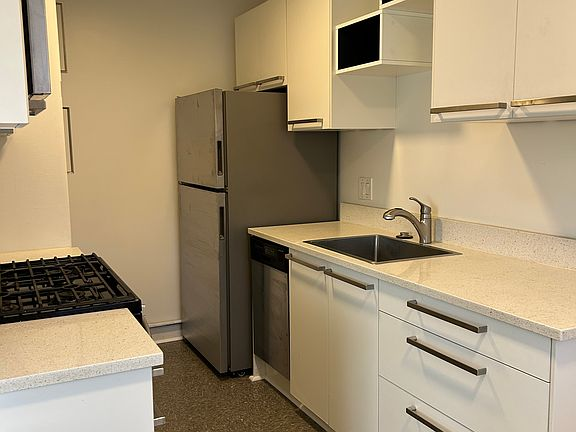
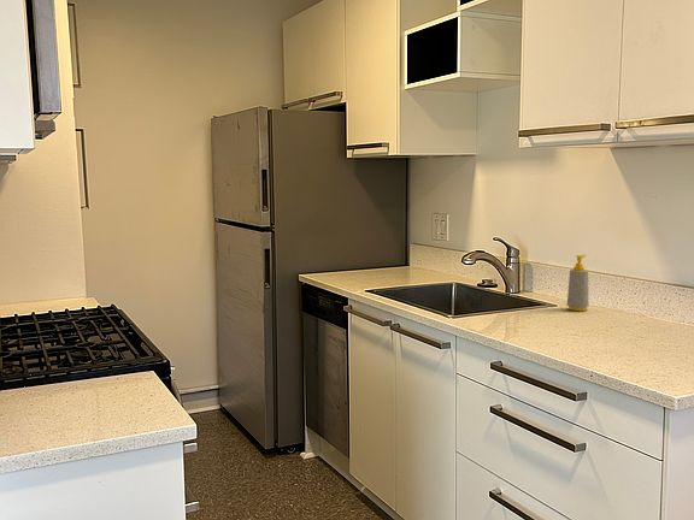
+ soap bottle (578, 282)
